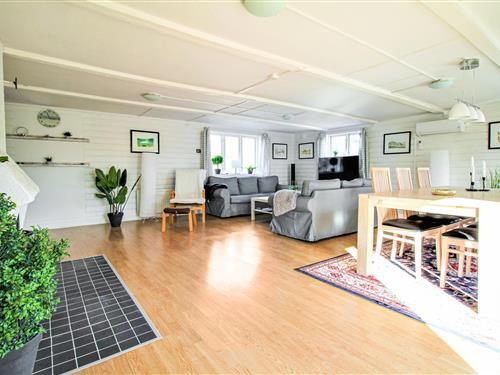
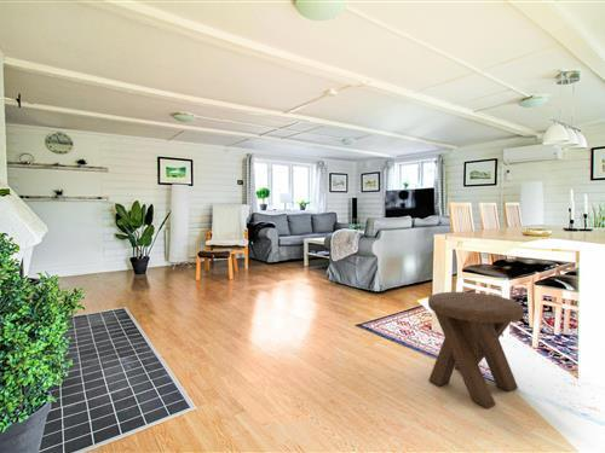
+ music stool (472, 343)
